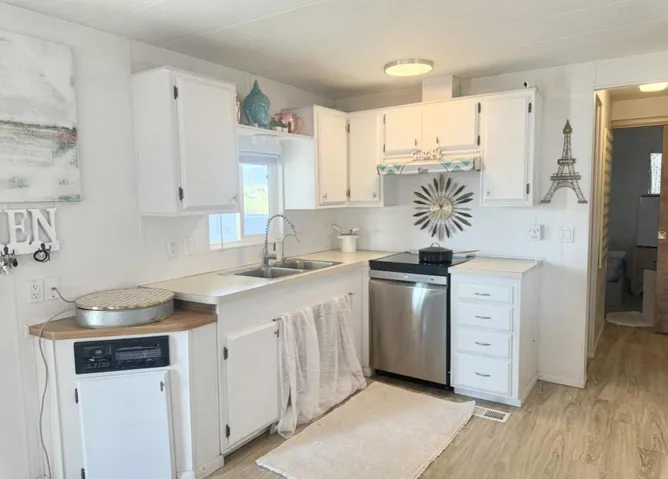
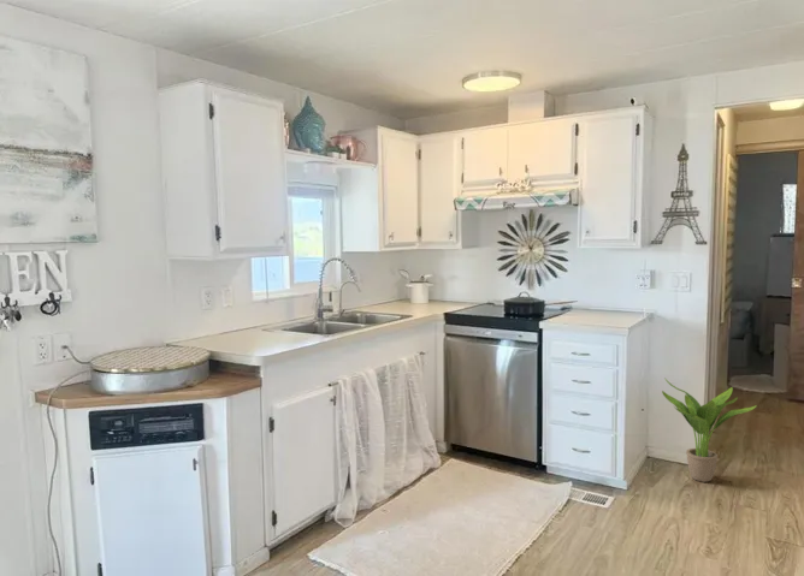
+ potted plant (704, 430)
